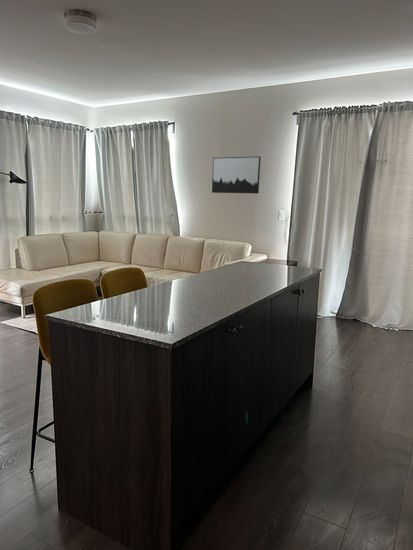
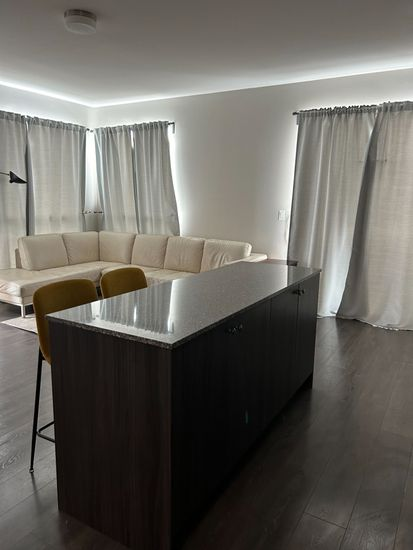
- wall art (235, 175)
